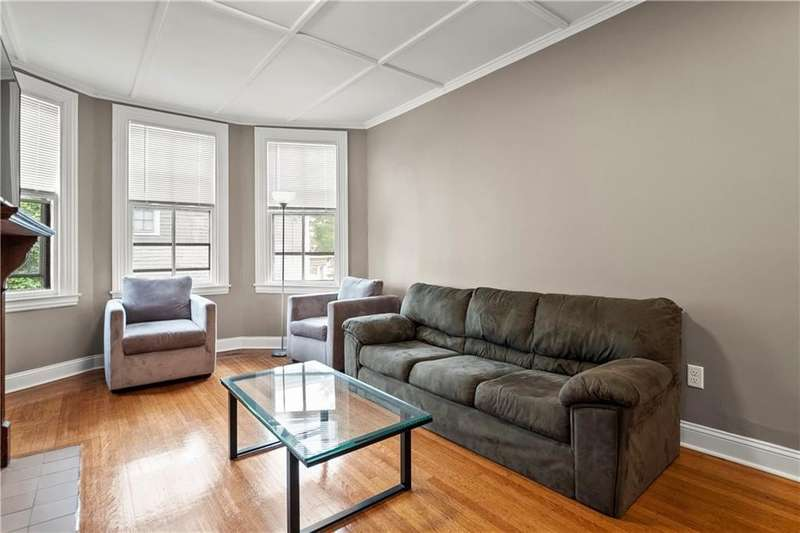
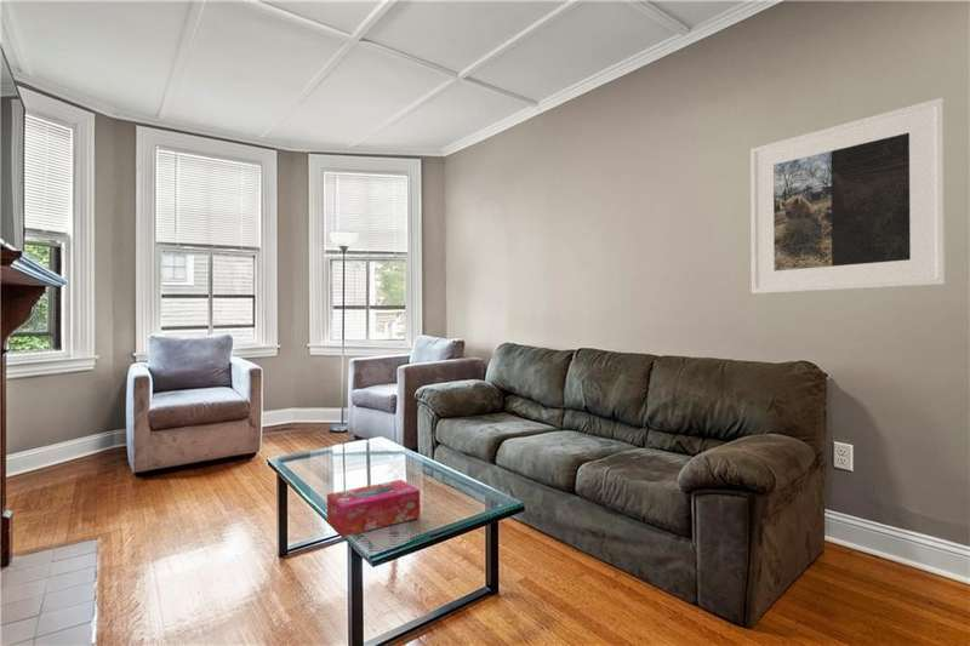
+ tissue box (373, 505)
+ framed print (835, 207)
